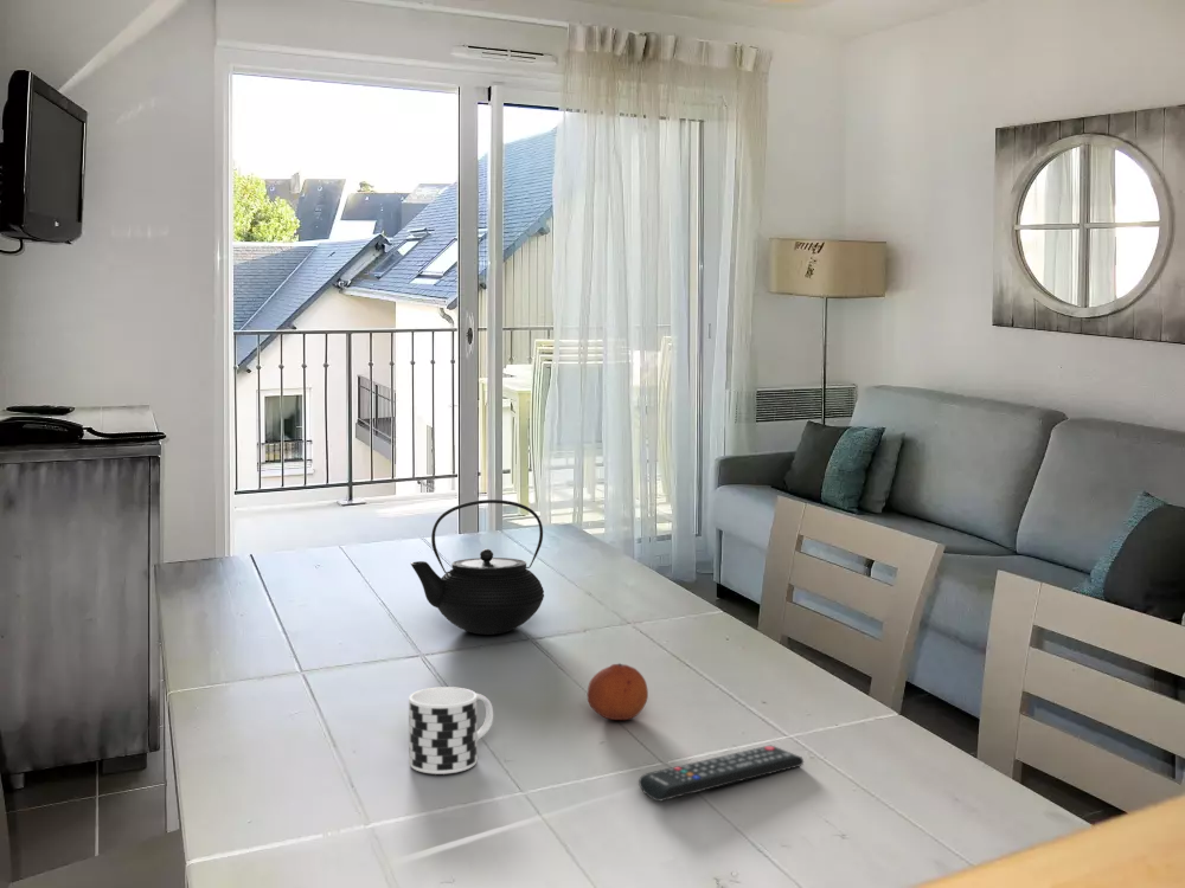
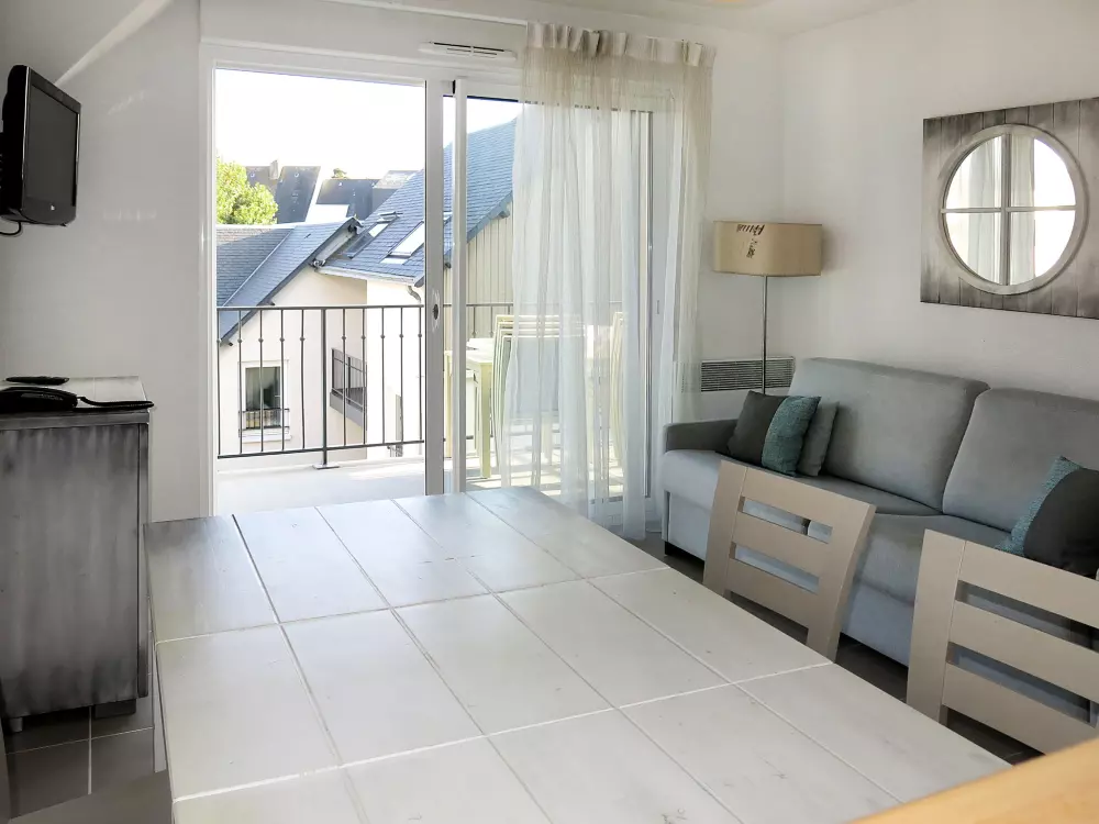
- fruit (616, 690)
- cup (453, 727)
- remote control (723, 772)
- teapot (479, 566)
